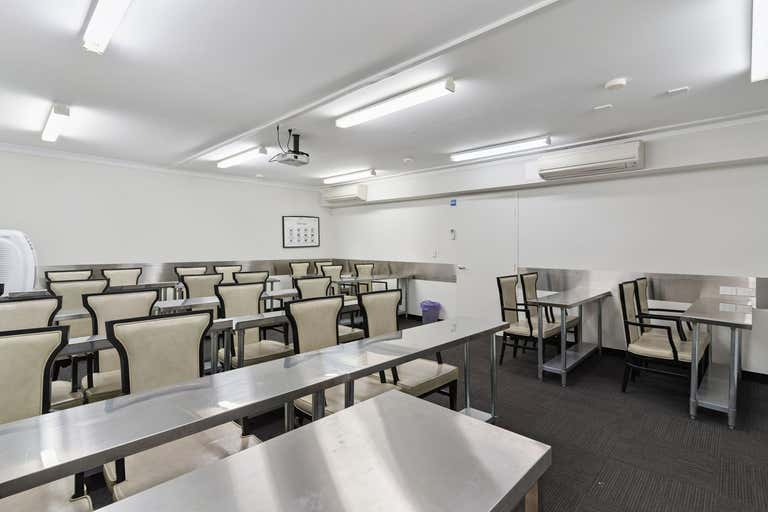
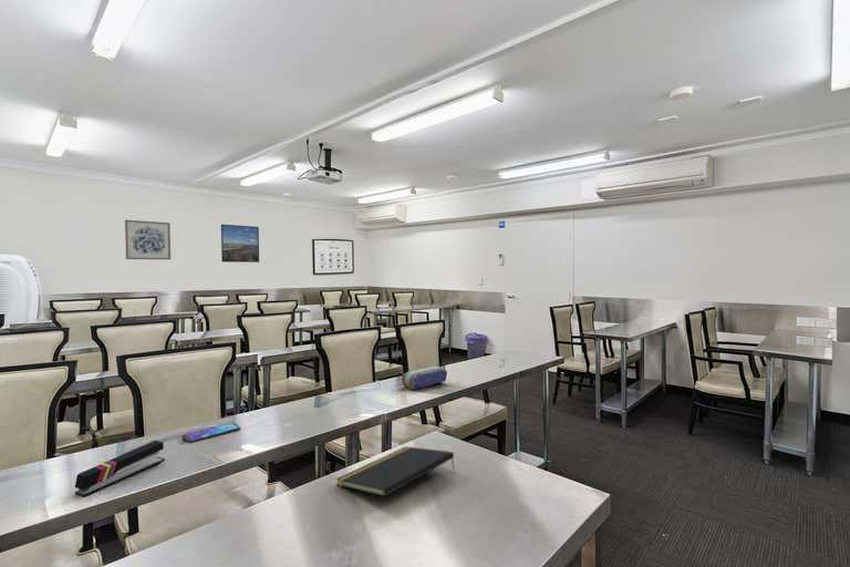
+ wall art (148, 240)
+ smartphone (211, 432)
+ notepad (396, 467)
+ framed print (240, 244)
+ pencil case (424, 377)
+ stapler (123, 465)
